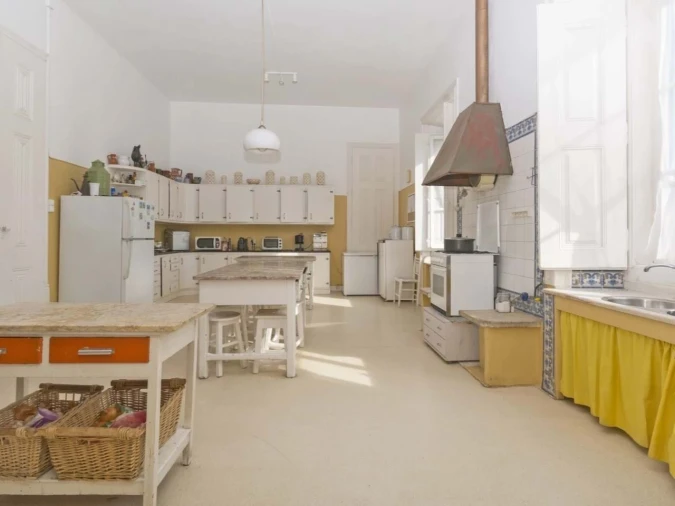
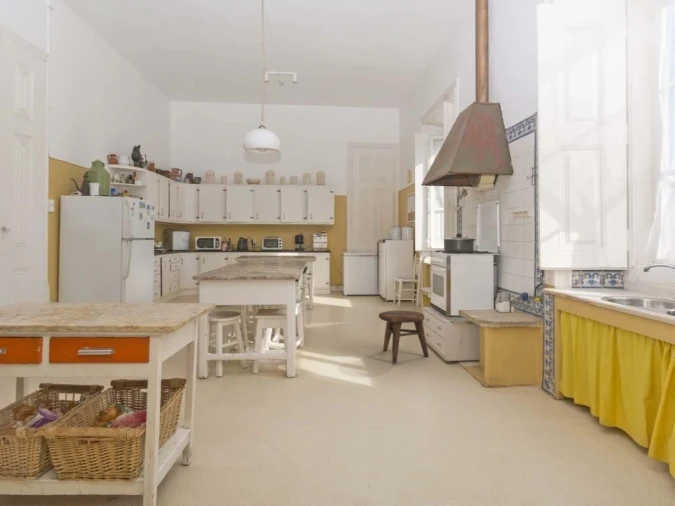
+ stool (403, 334)
